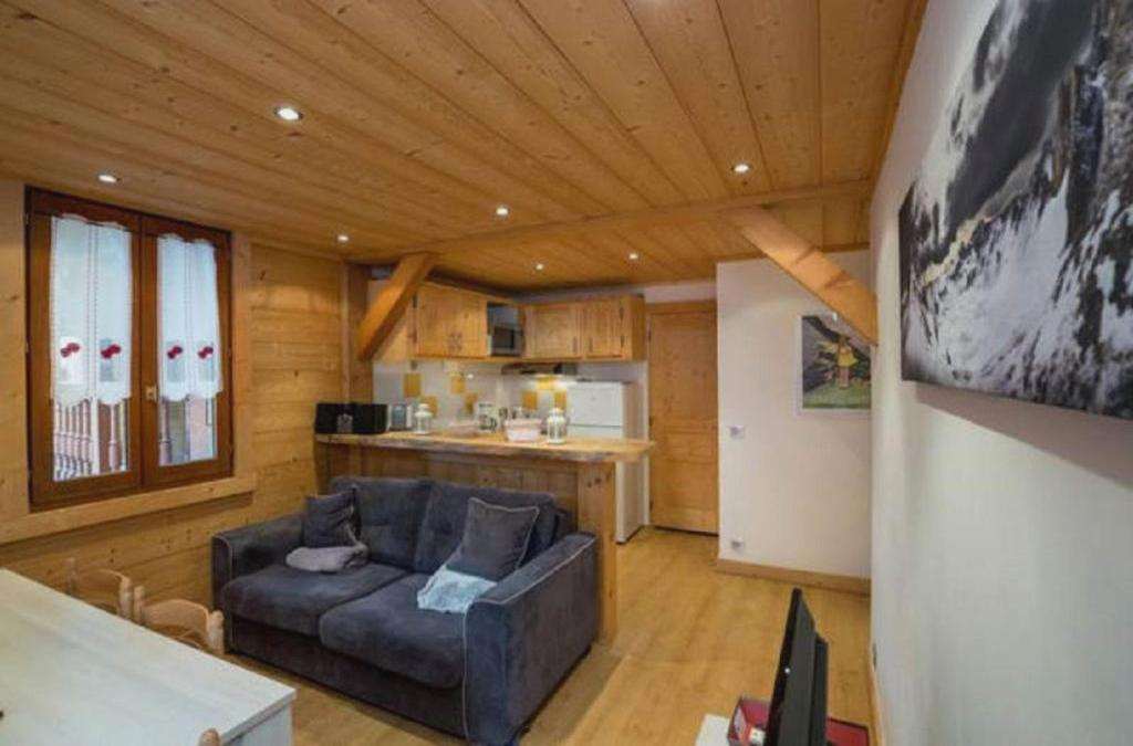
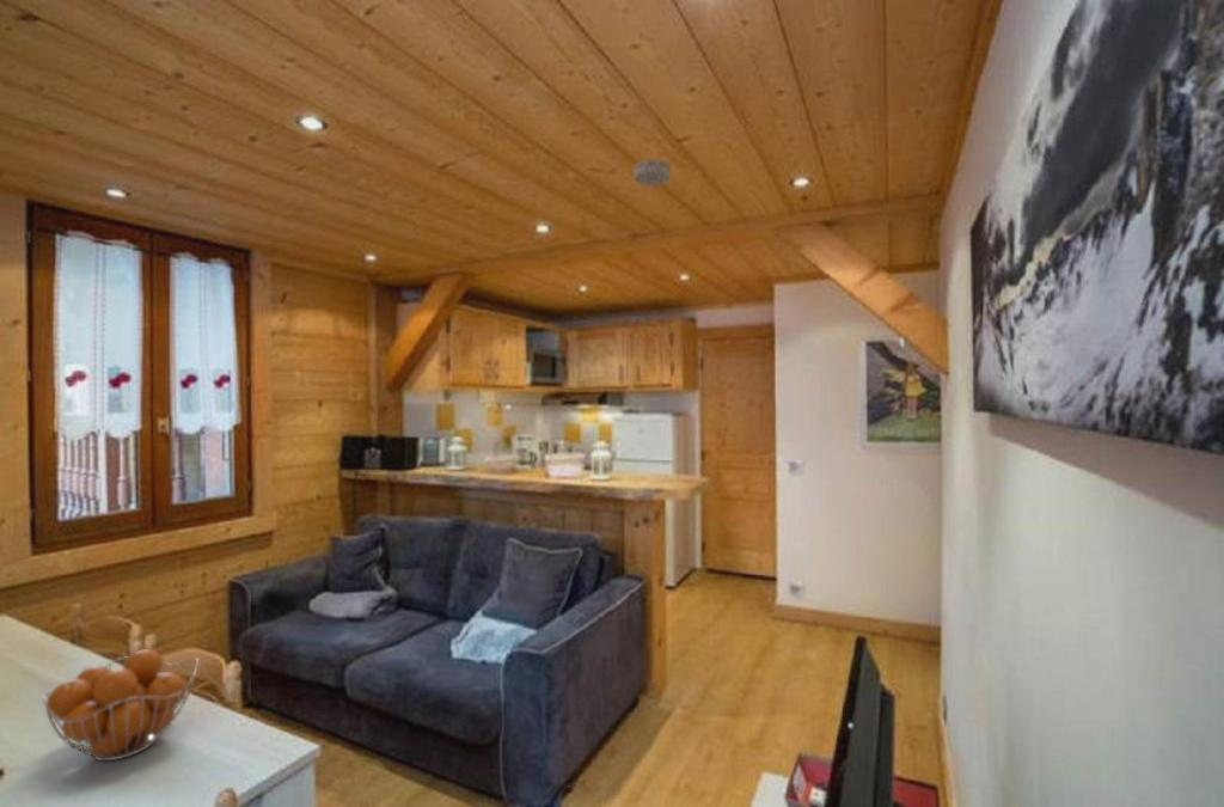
+ fruit basket (126, 702)
+ smoke detector (651, 171)
